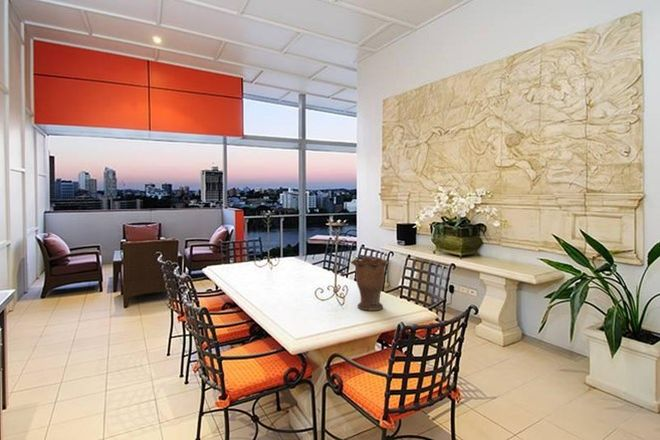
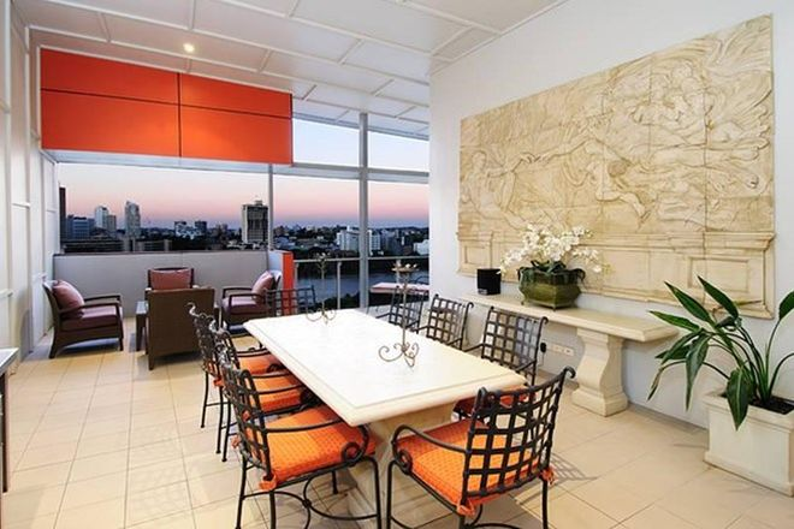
- vase (369, 283)
